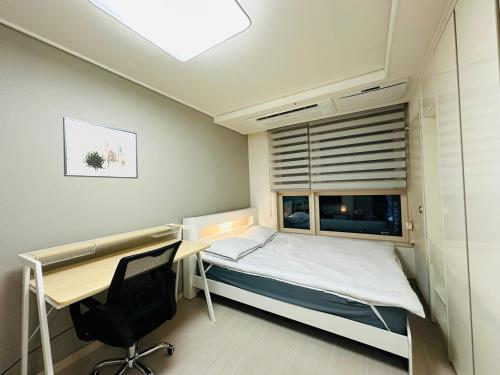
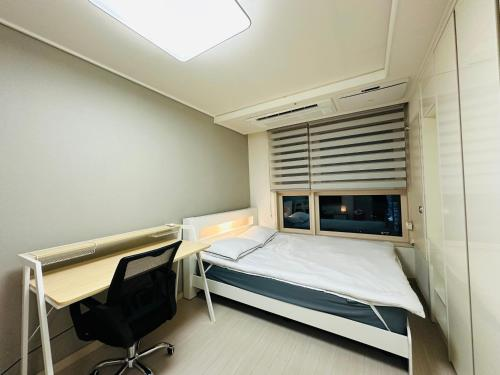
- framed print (105, 151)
